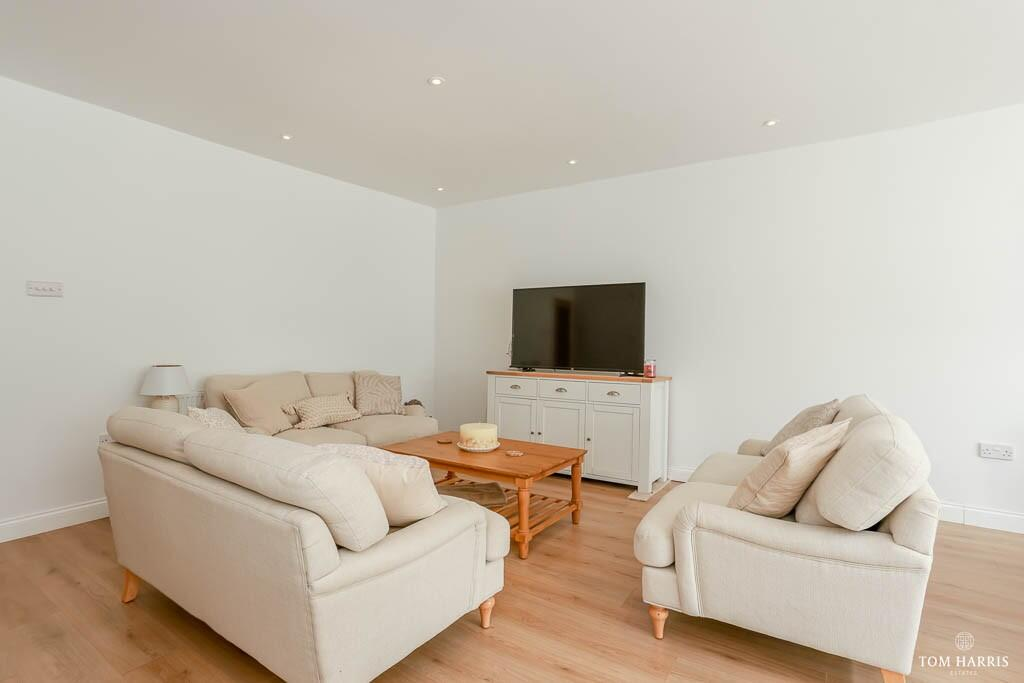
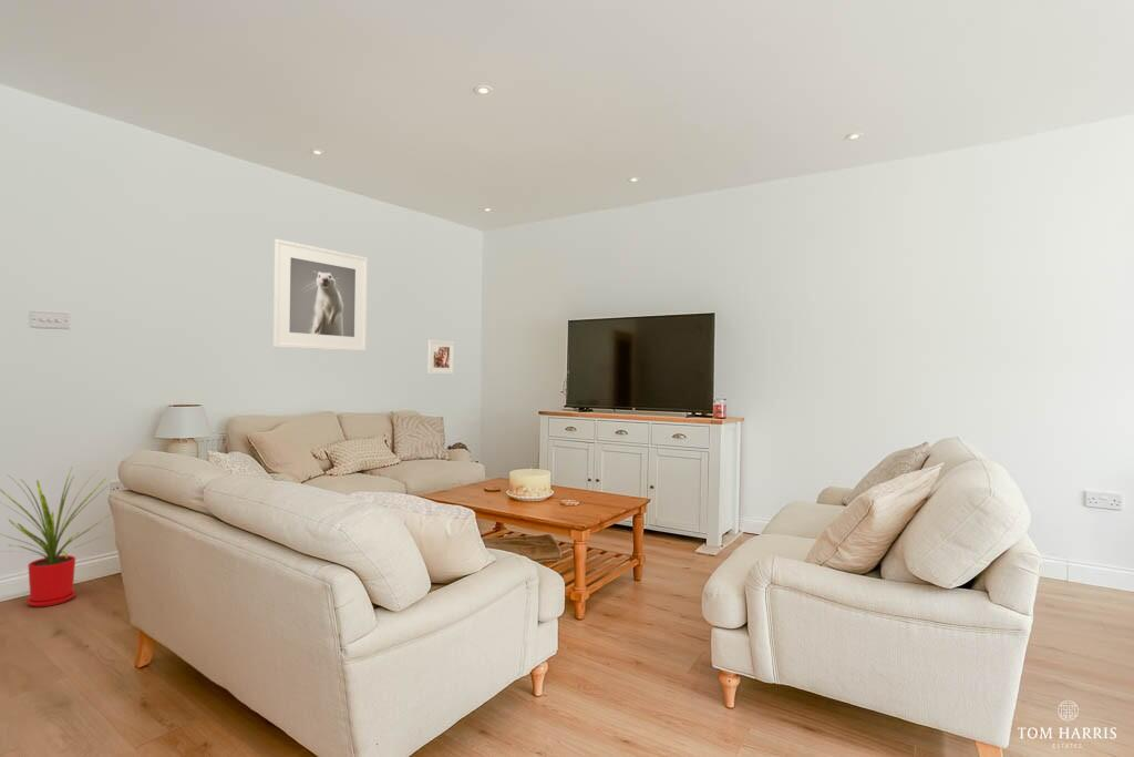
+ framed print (323, 298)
+ house plant (52, 535)
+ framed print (441, 357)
